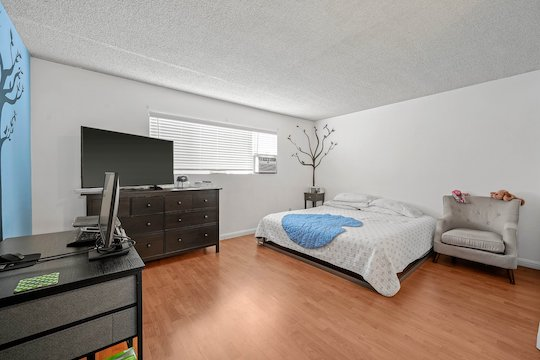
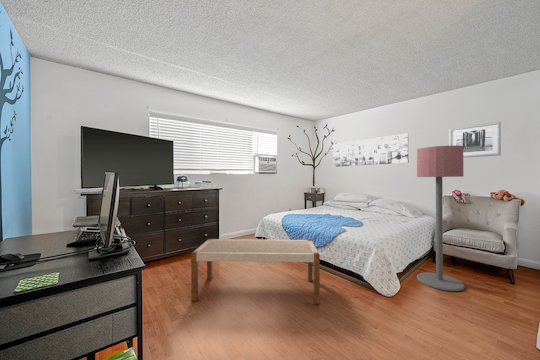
+ floor lamp (439, 215)
+ wall art (366, 152)
+ bench (257, 261)
+ wall art (473, 141)
